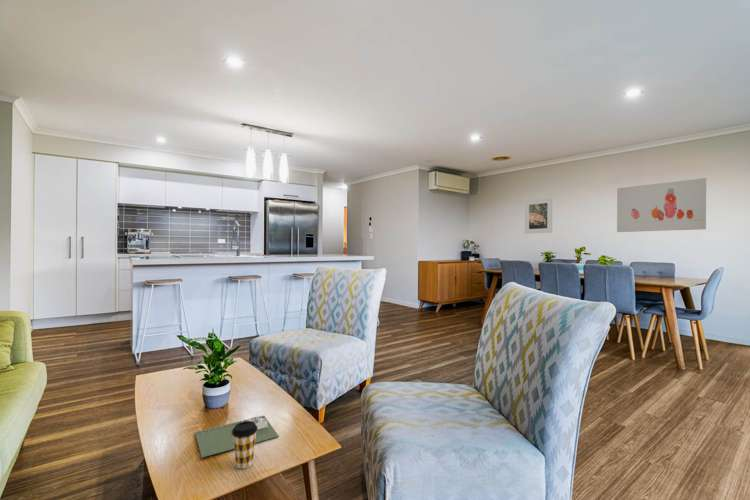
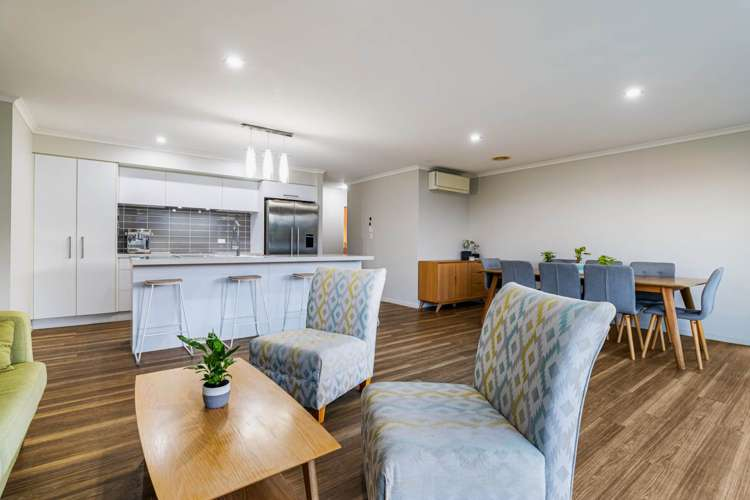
- wall art (658, 207)
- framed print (538, 216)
- architectural model (233, 427)
- coffee cup (244, 444)
